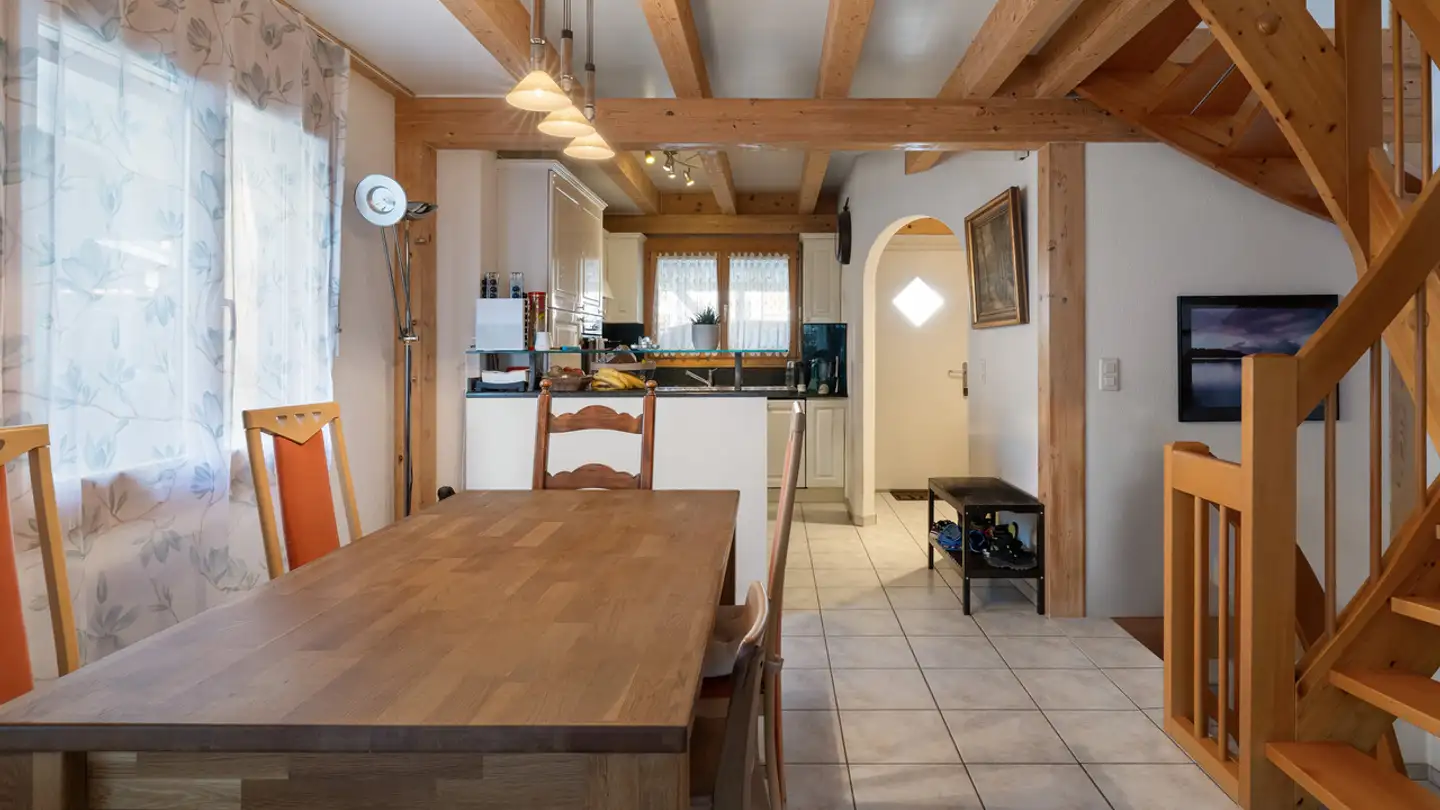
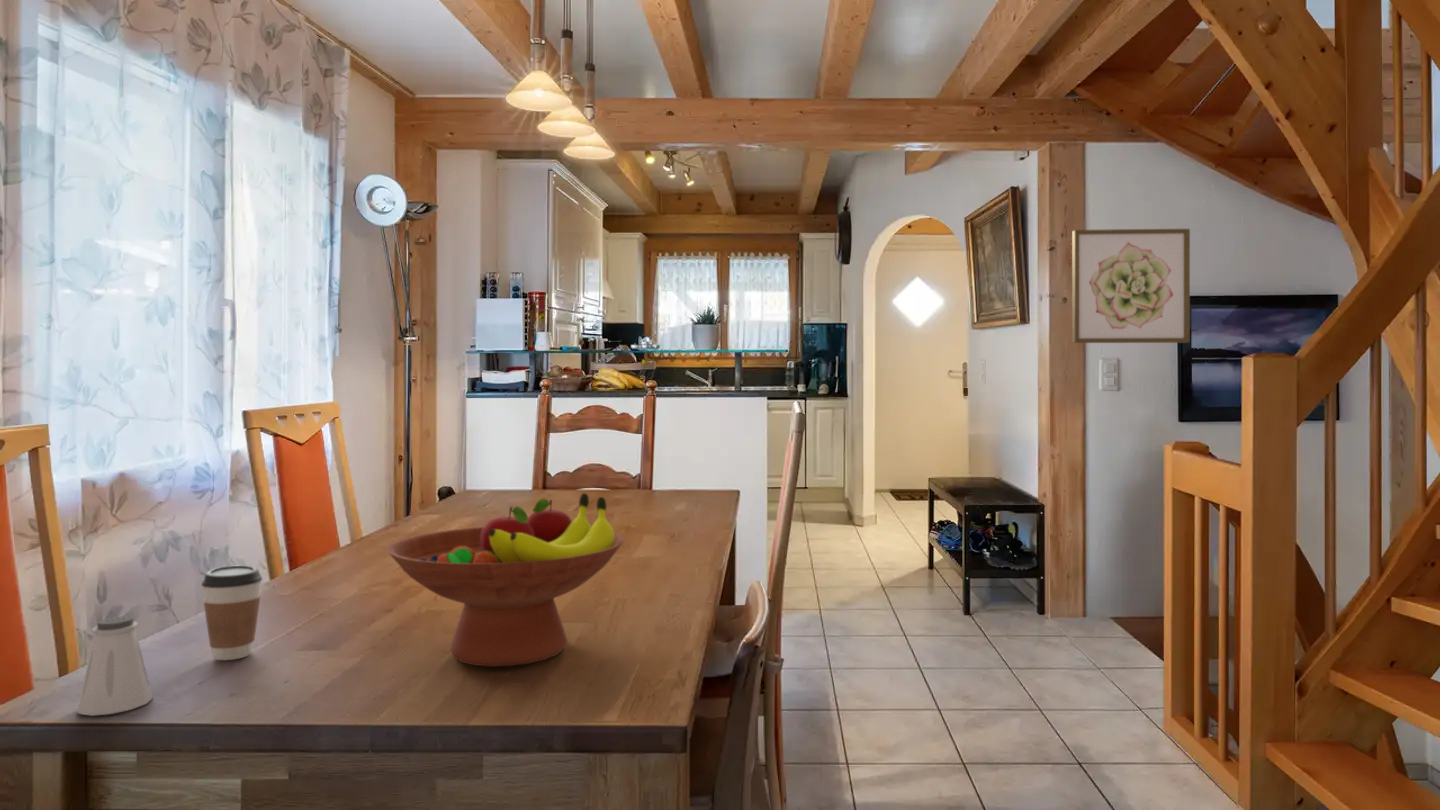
+ saltshaker (115, 662)
+ coffee cup (232, 612)
+ wall art (1130, 286)
+ fruit bowl (509, 574)
